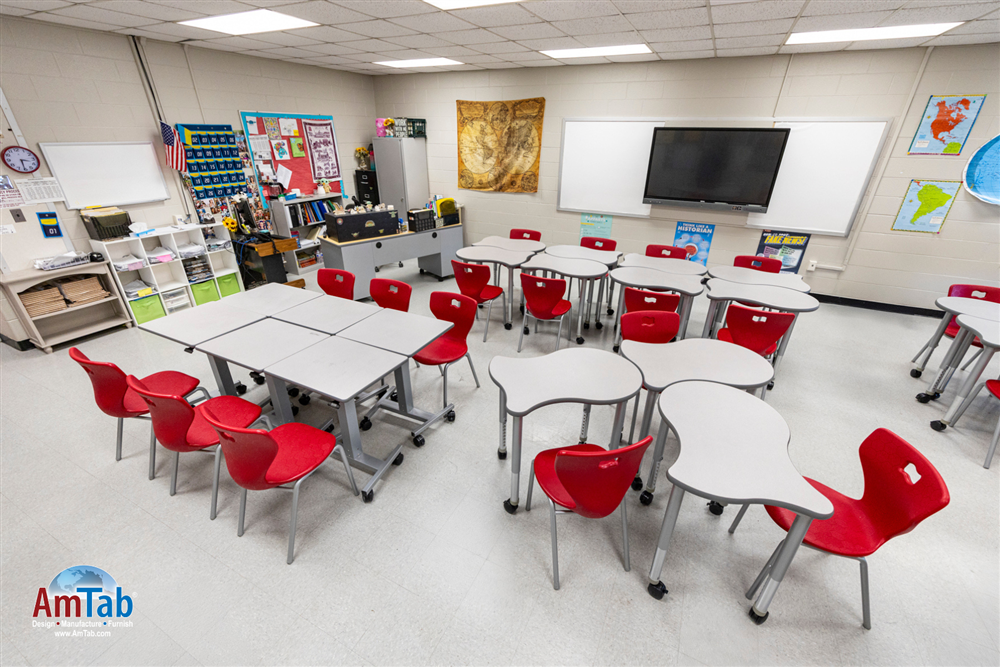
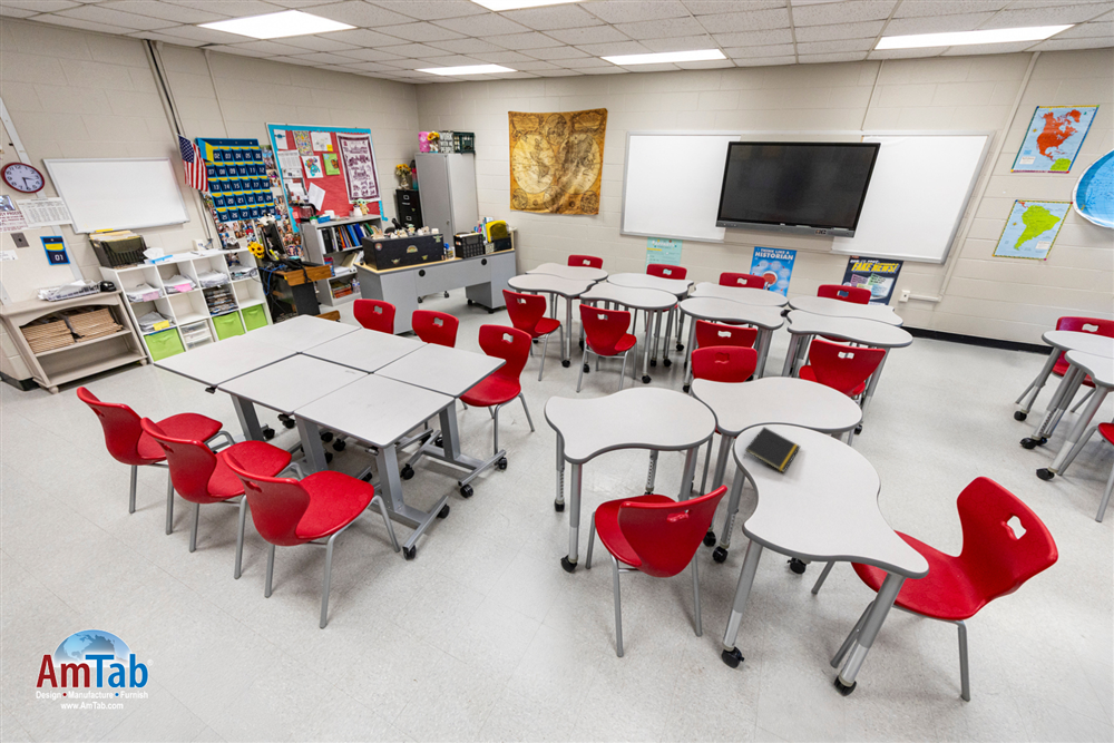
+ notepad (773, 448)
